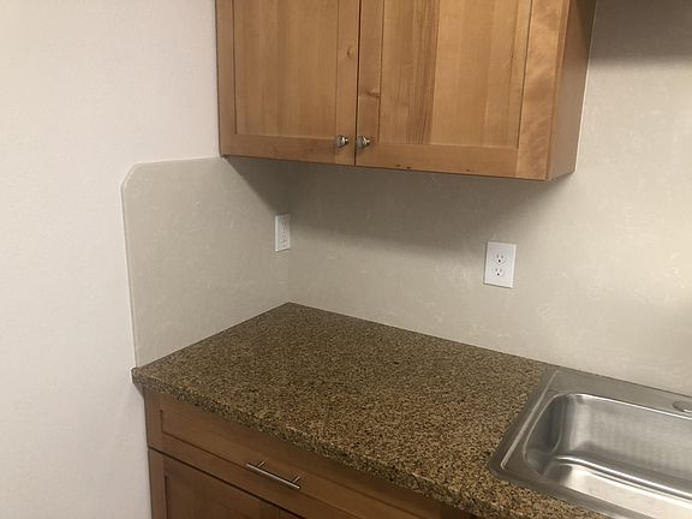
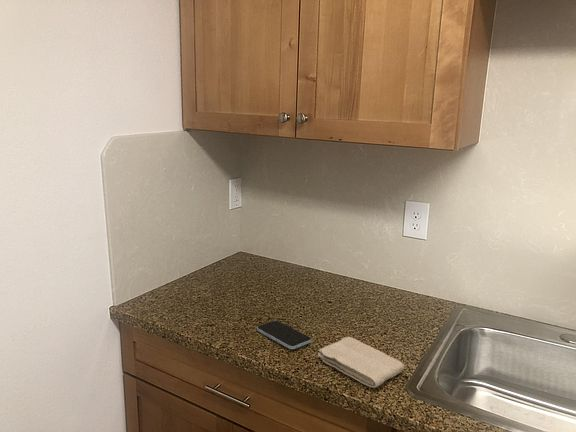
+ washcloth (359, 359)
+ smartphone (283, 334)
